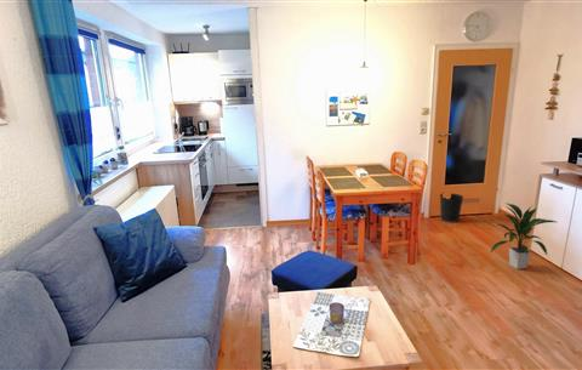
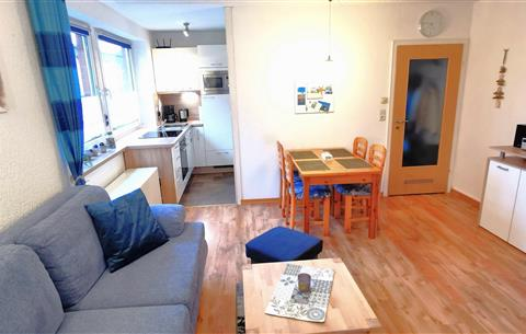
- indoor plant (519, 234)
- wastebasket (450, 207)
